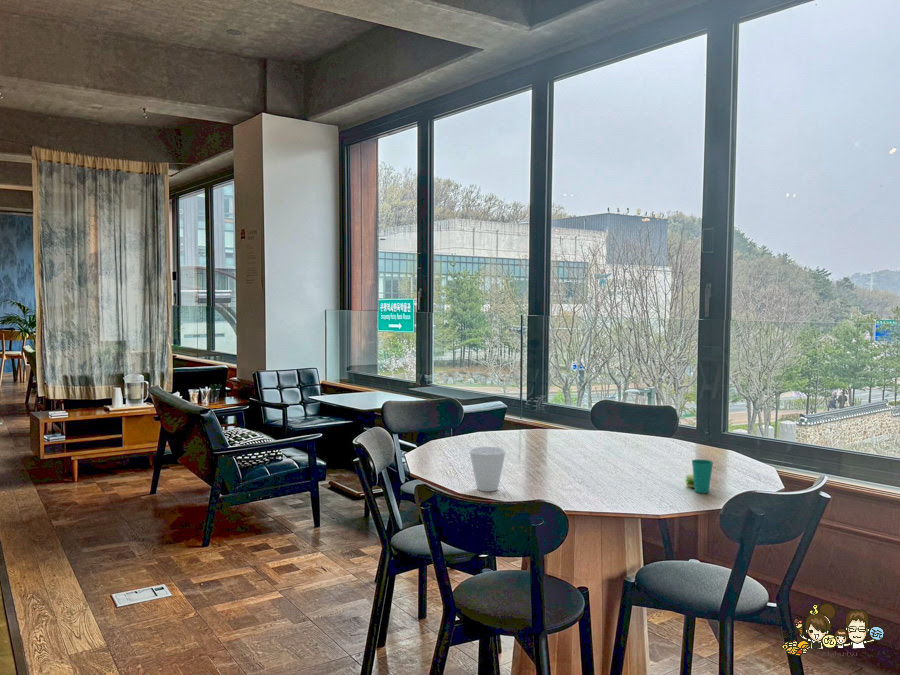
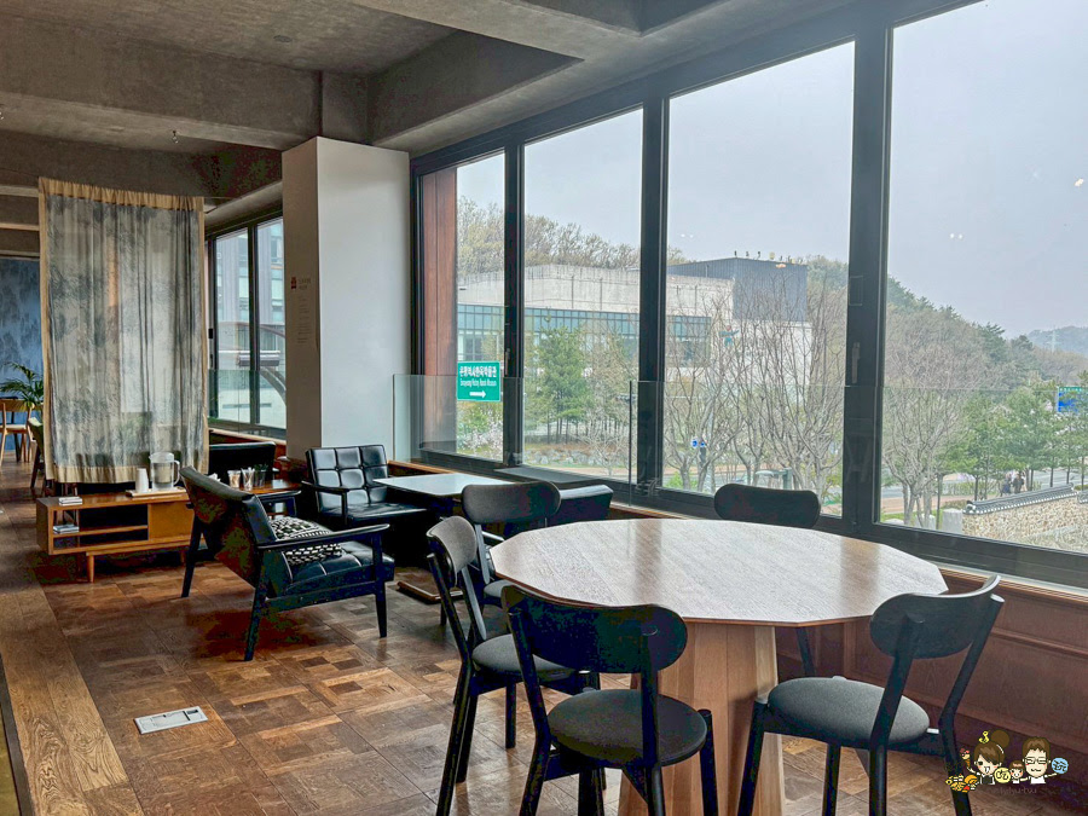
- cup (698, 474)
- cup (487, 469)
